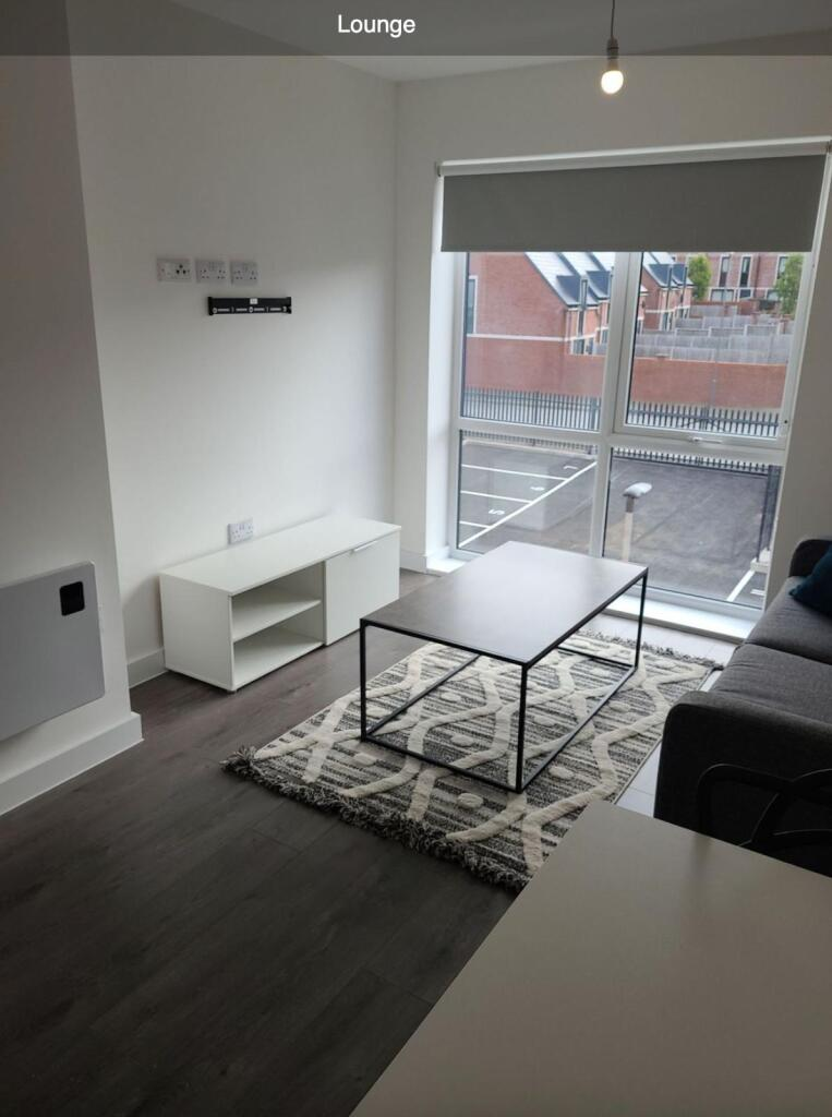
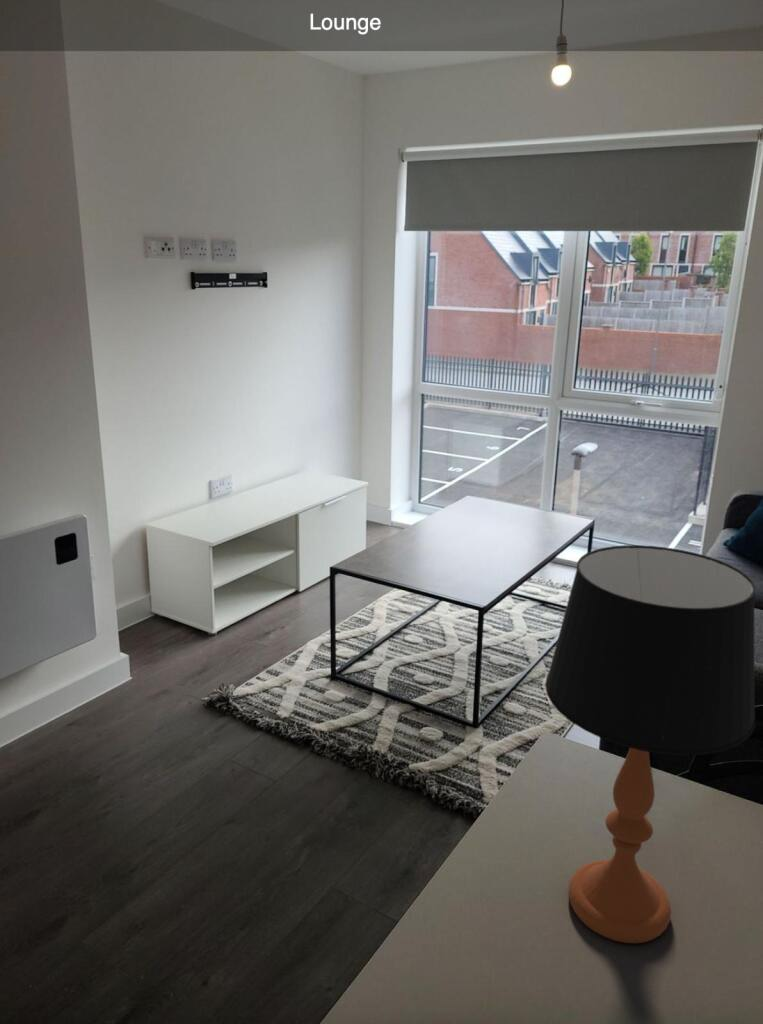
+ table lamp (639, 751)
